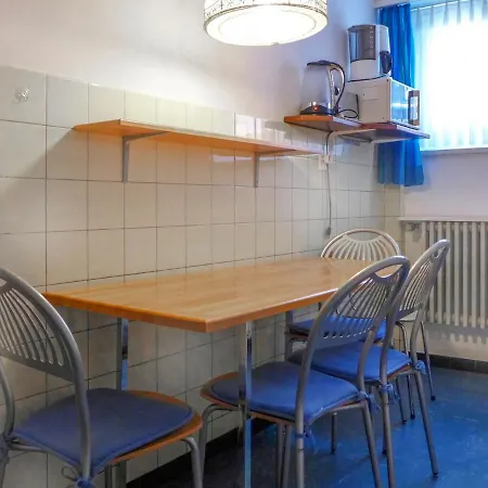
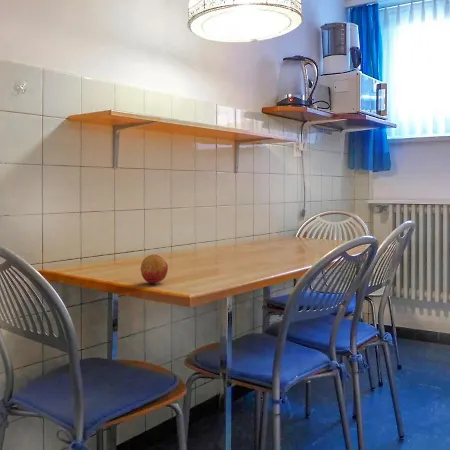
+ fruit (154, 268)
